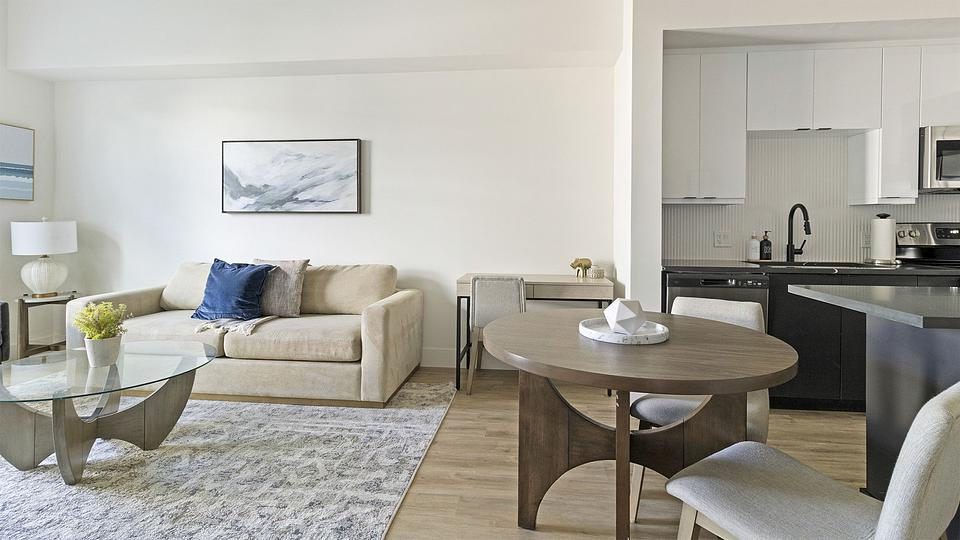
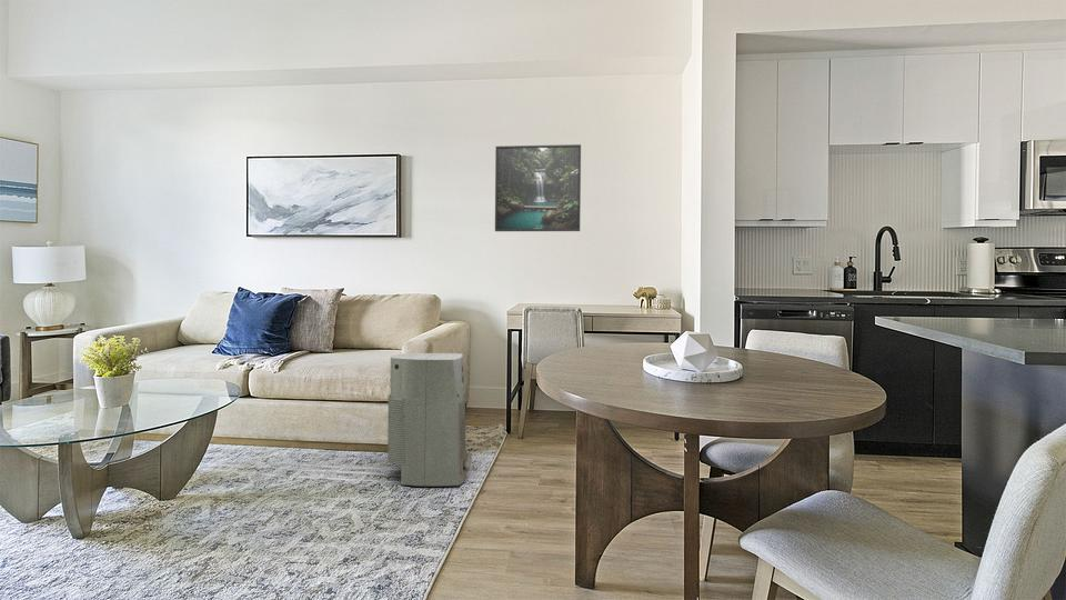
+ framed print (537, 188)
+ air purifier (429, 416)
